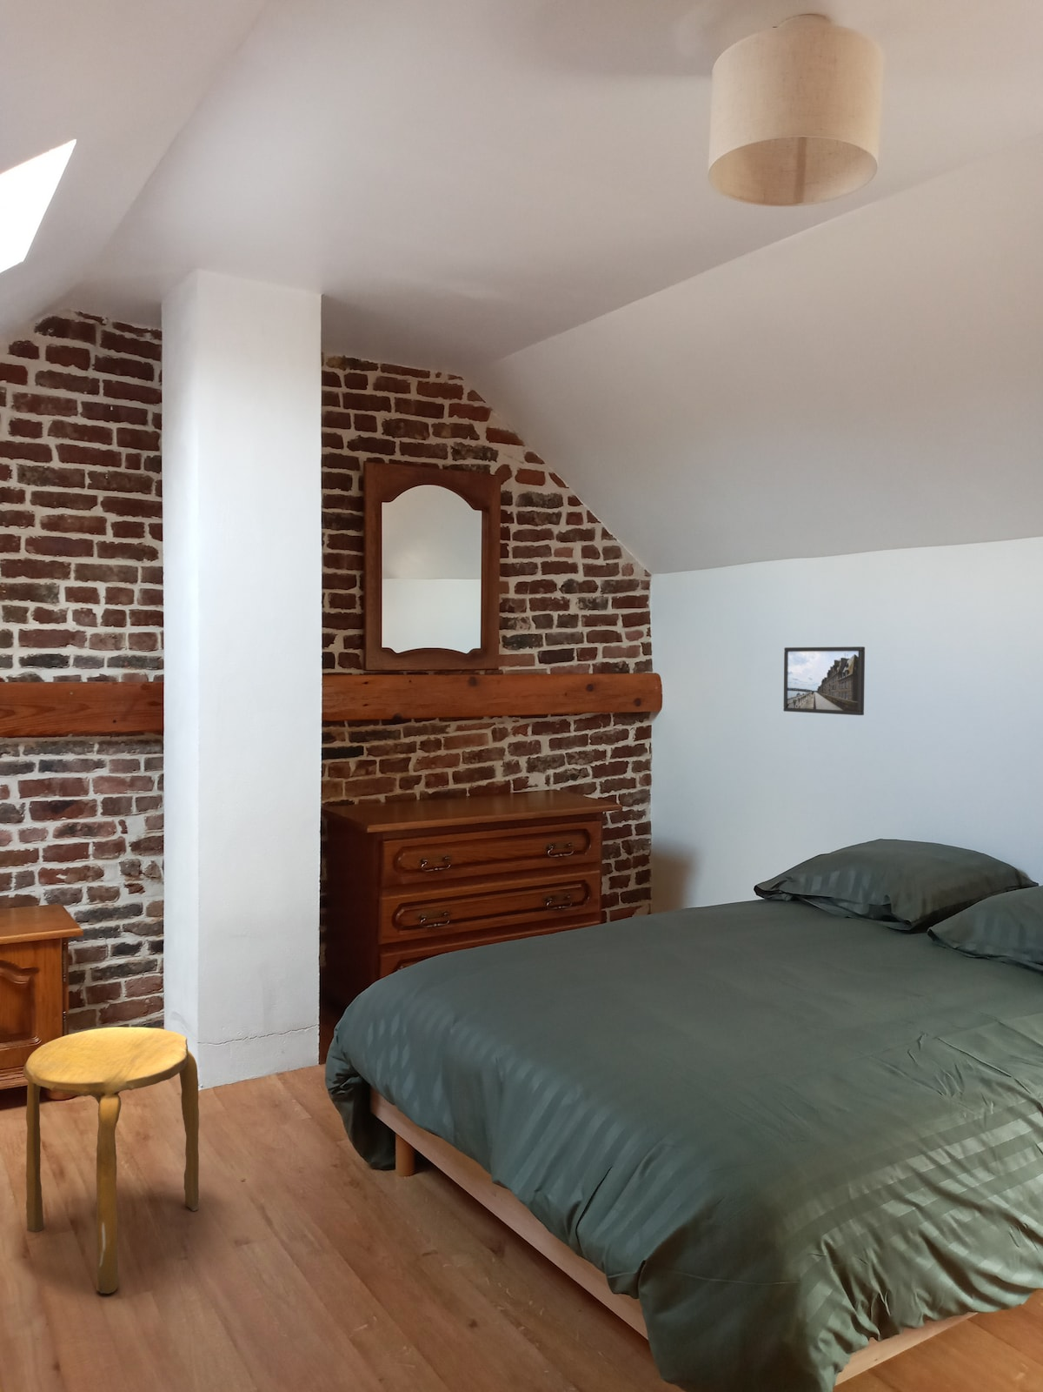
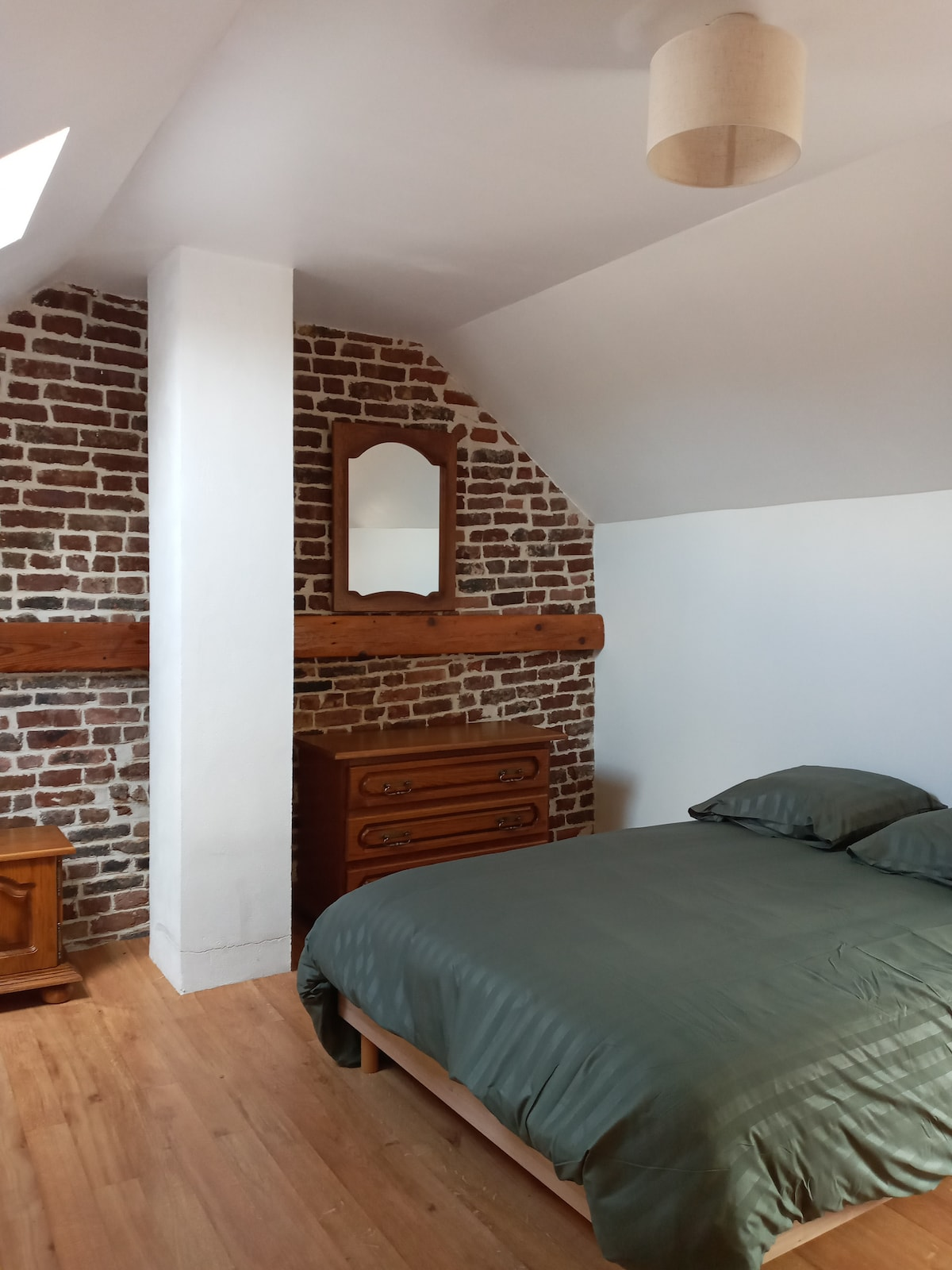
- stool (115, 1143)
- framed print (822, 680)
